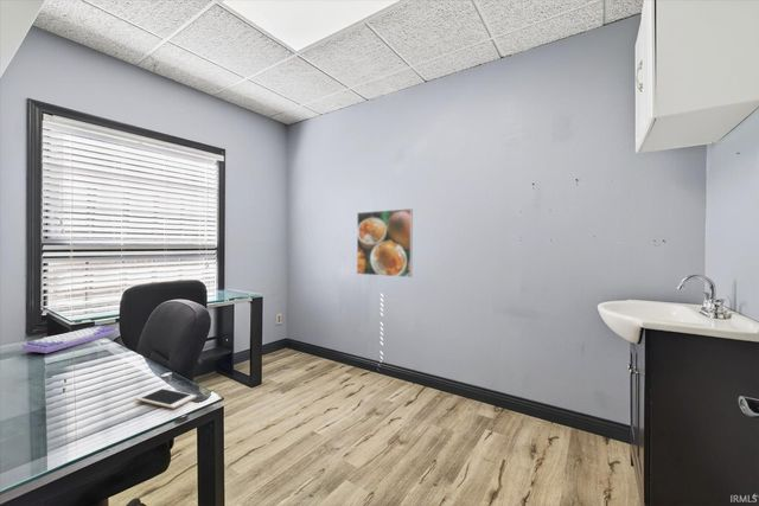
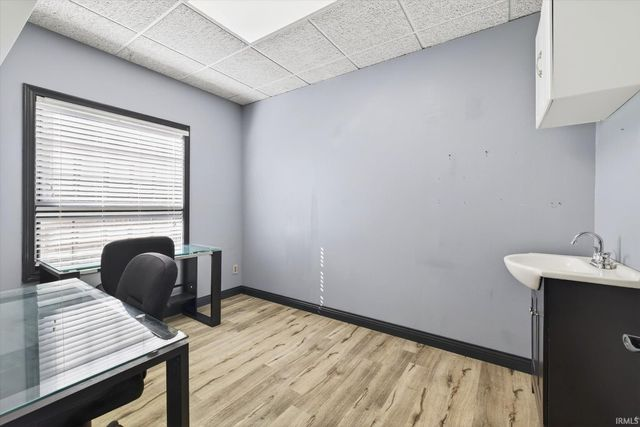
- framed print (383, 243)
- cell phone (166, 397)
- keyboard (75, 337)
